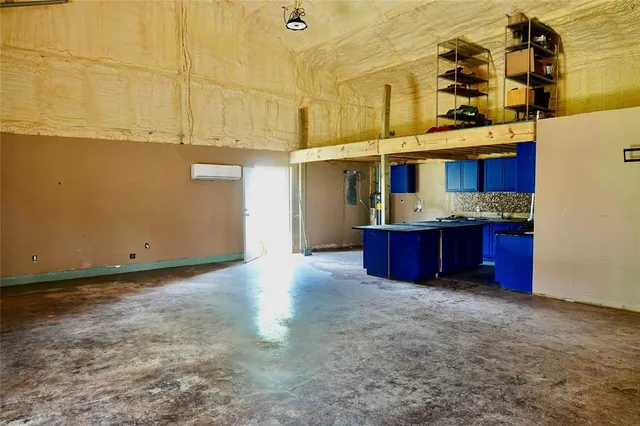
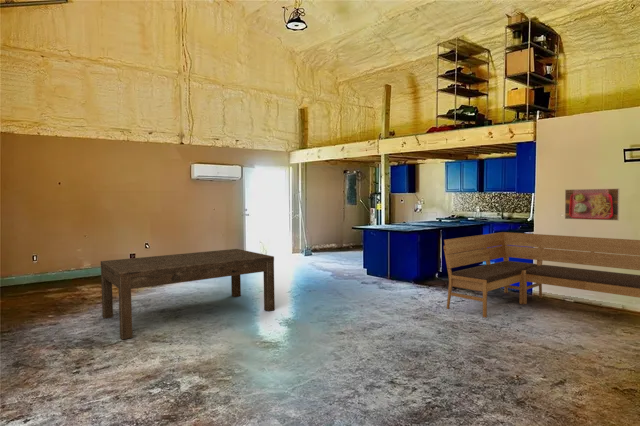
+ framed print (590, 204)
+ dining table (188, 281)
+ bench (549, 276)
